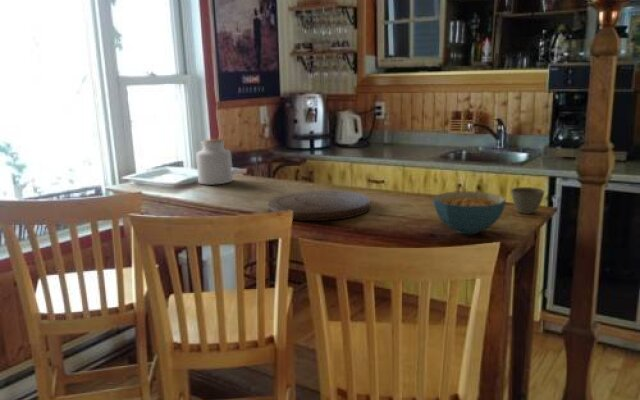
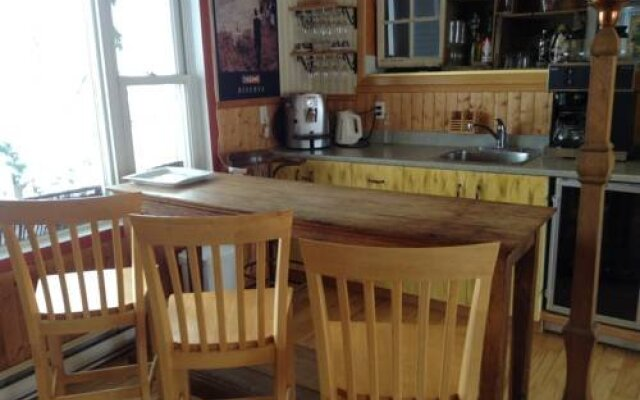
- jar (212, 161)
- cutting board (319, 204)
- cereal bowl (468, 215)
- flower pot (527, 201)
